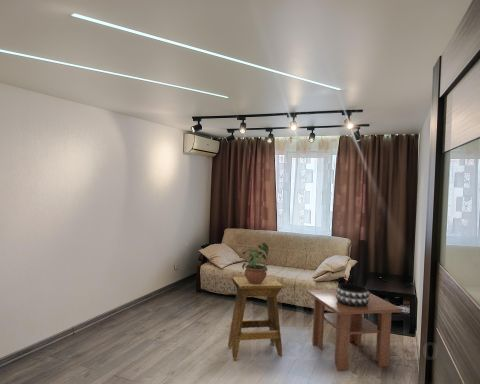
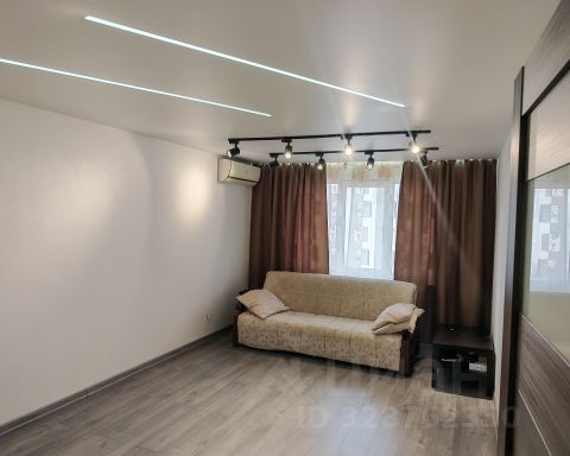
- potted plant (258, 261)
- decorative bowl (352, 294)
- stool (256, 320)
- coffee table (349, 326)
